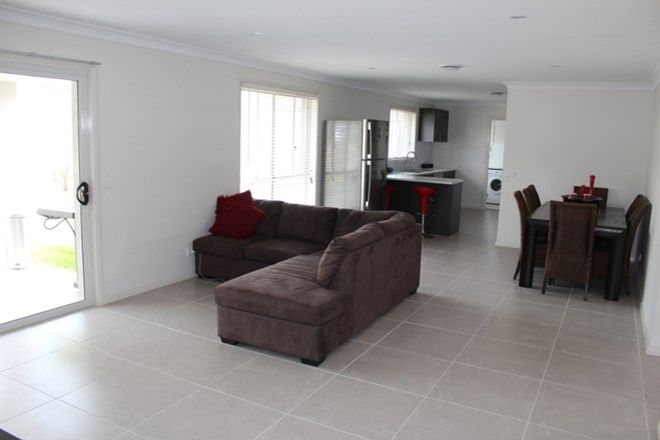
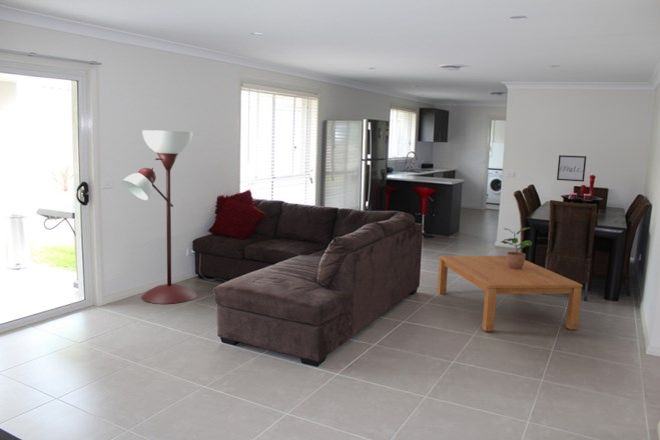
+ wall art (571, 168)
+ floor lamp (167, 216)
+ coffee table (502, 289)
+ potted plant (515, 246)
